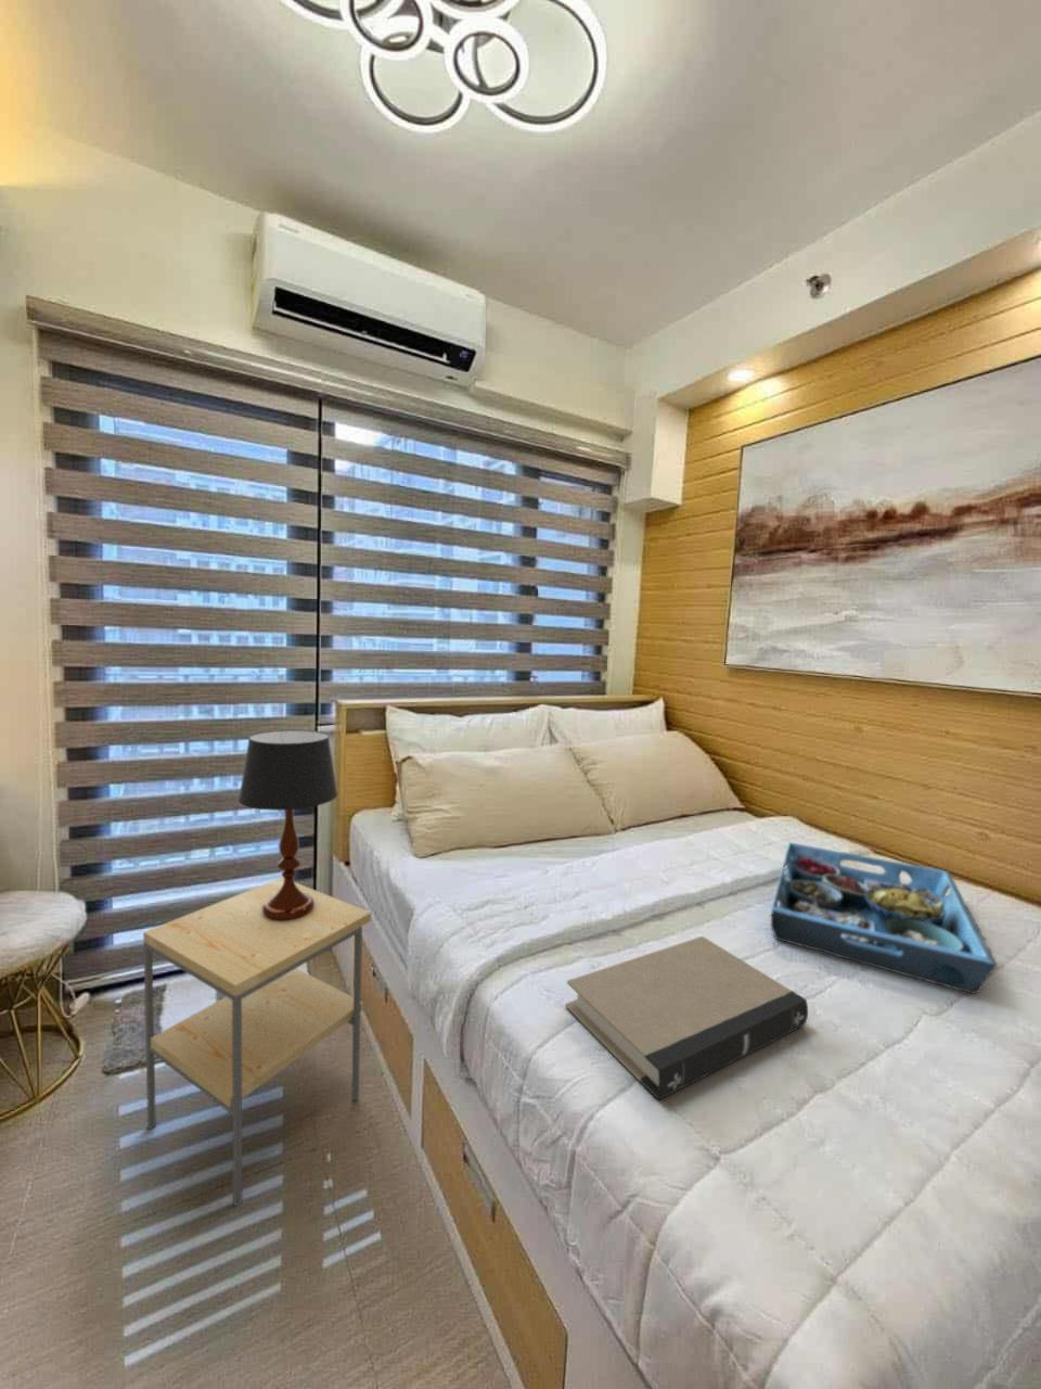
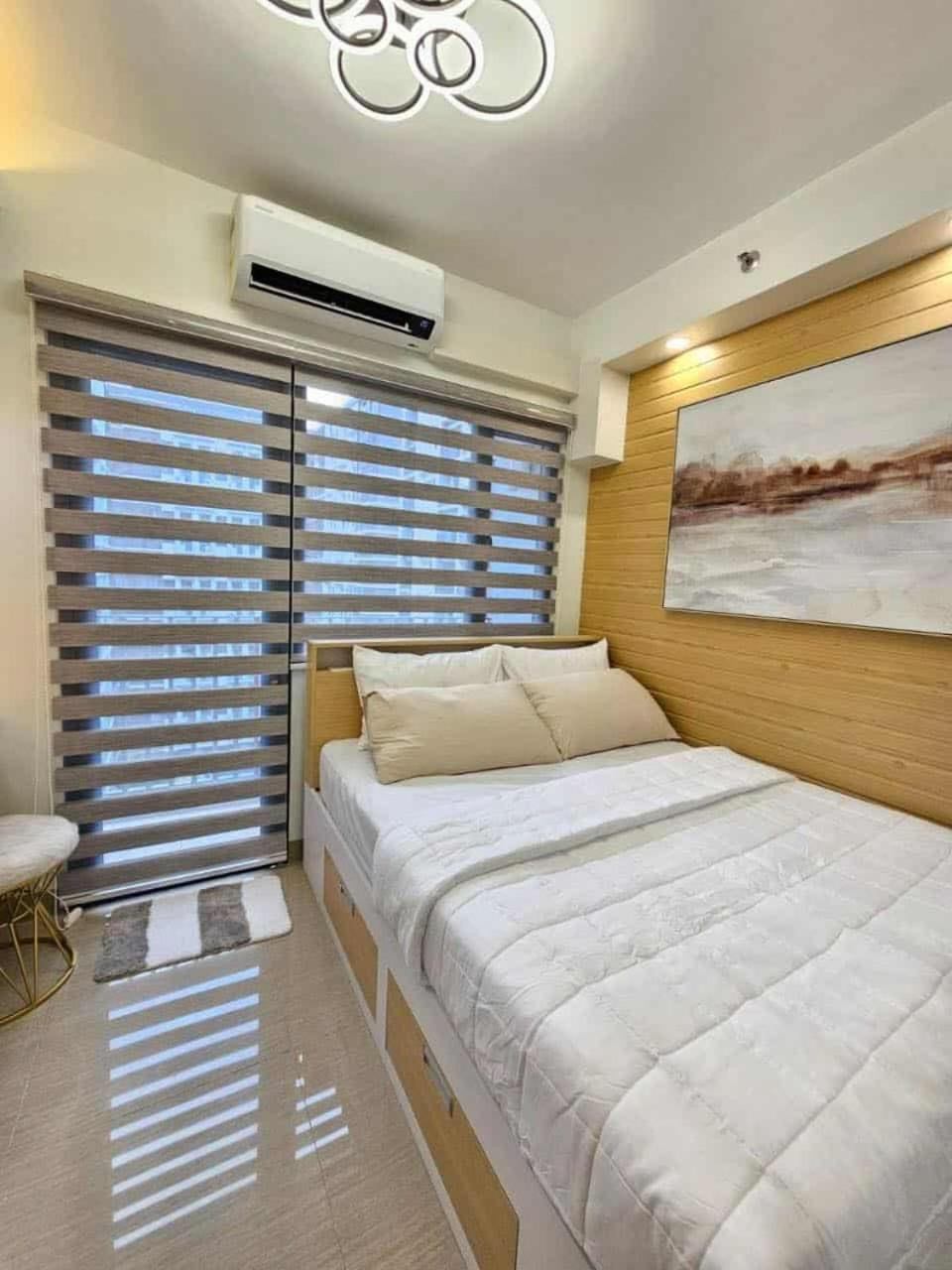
- side table (262, 1016)
- table lamp (289, 822)
- serving tray (867, 902)
- book (686, 1003)
